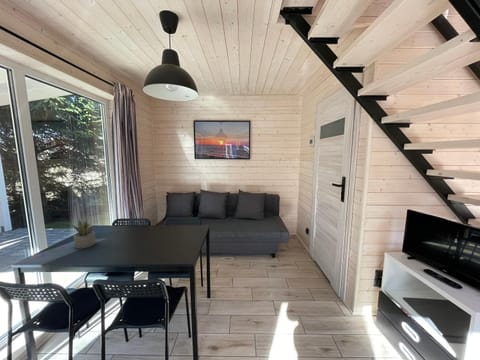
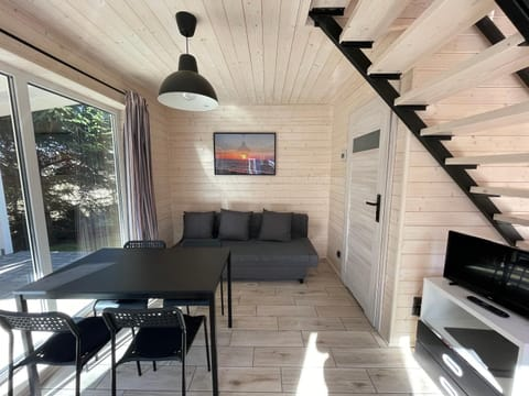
- succulent plant (84, 231)
